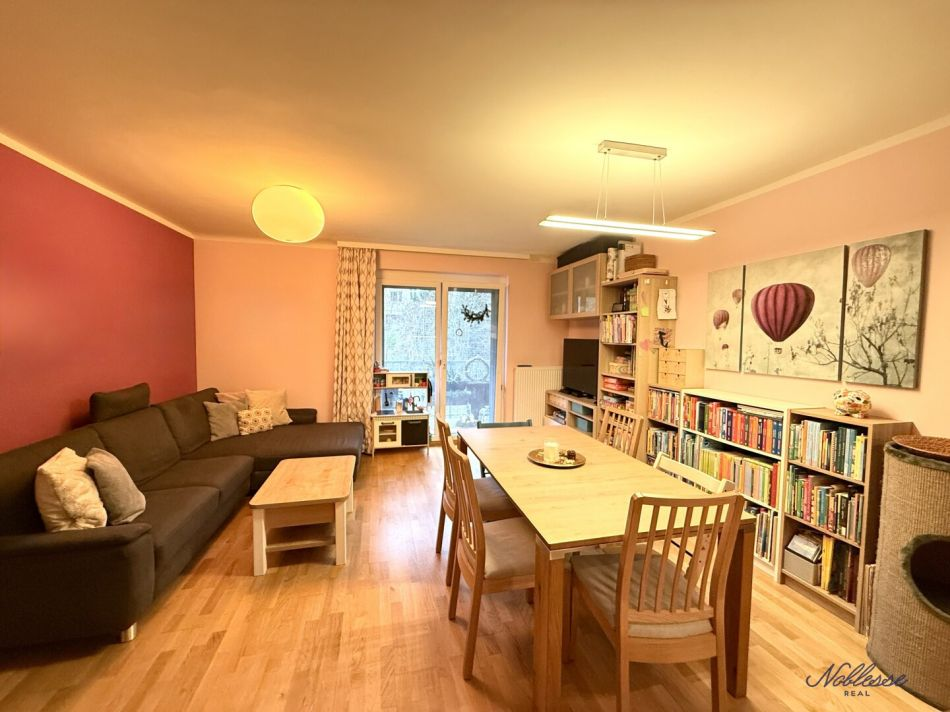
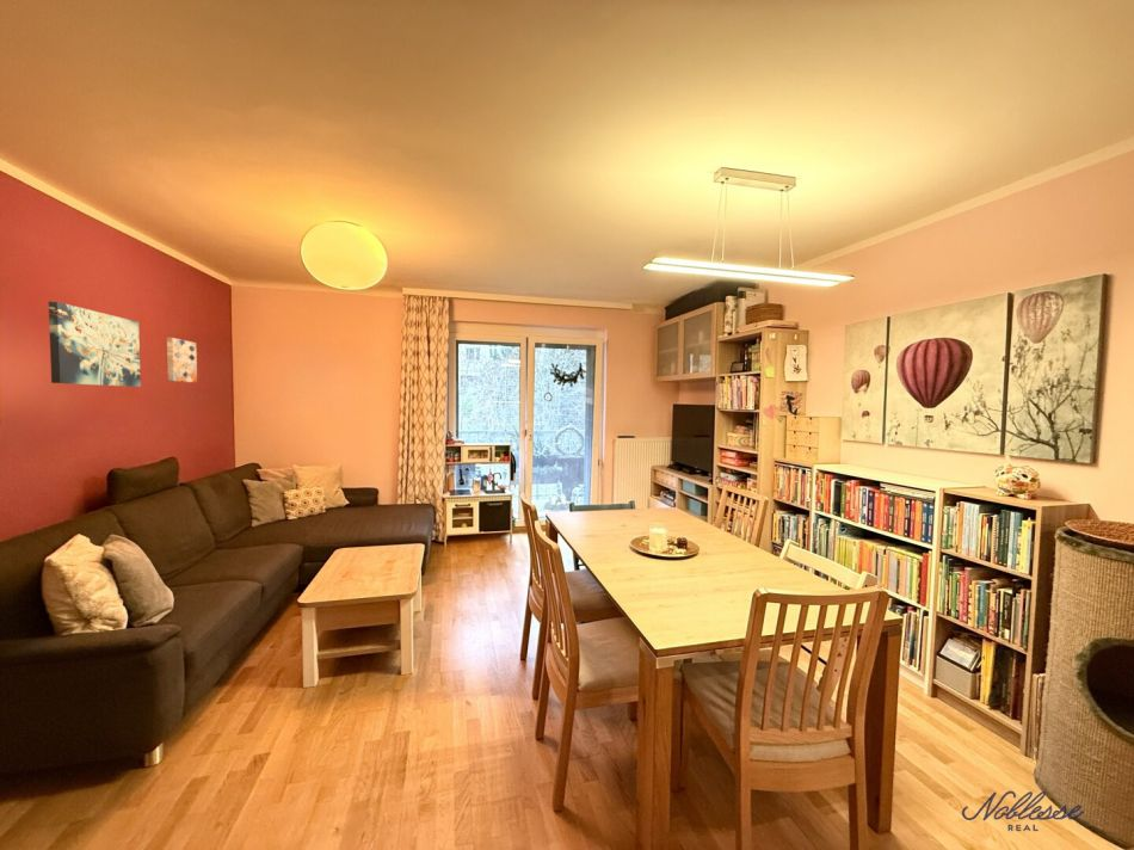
+ wall art (181, 361)
+ wall art (99, 349)
